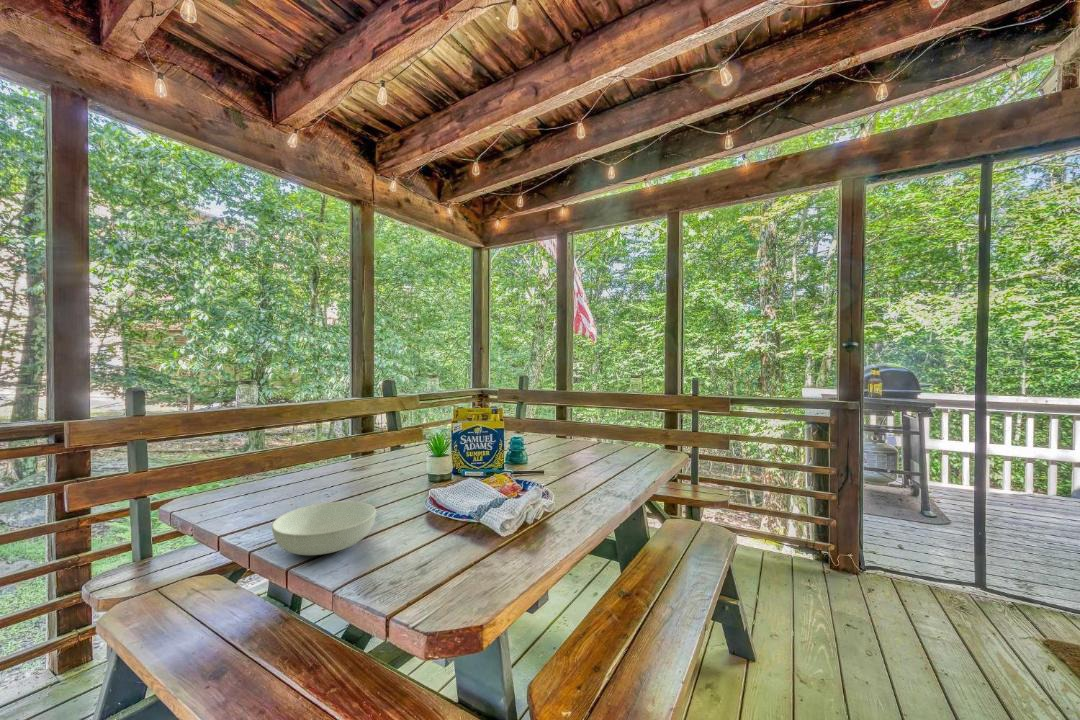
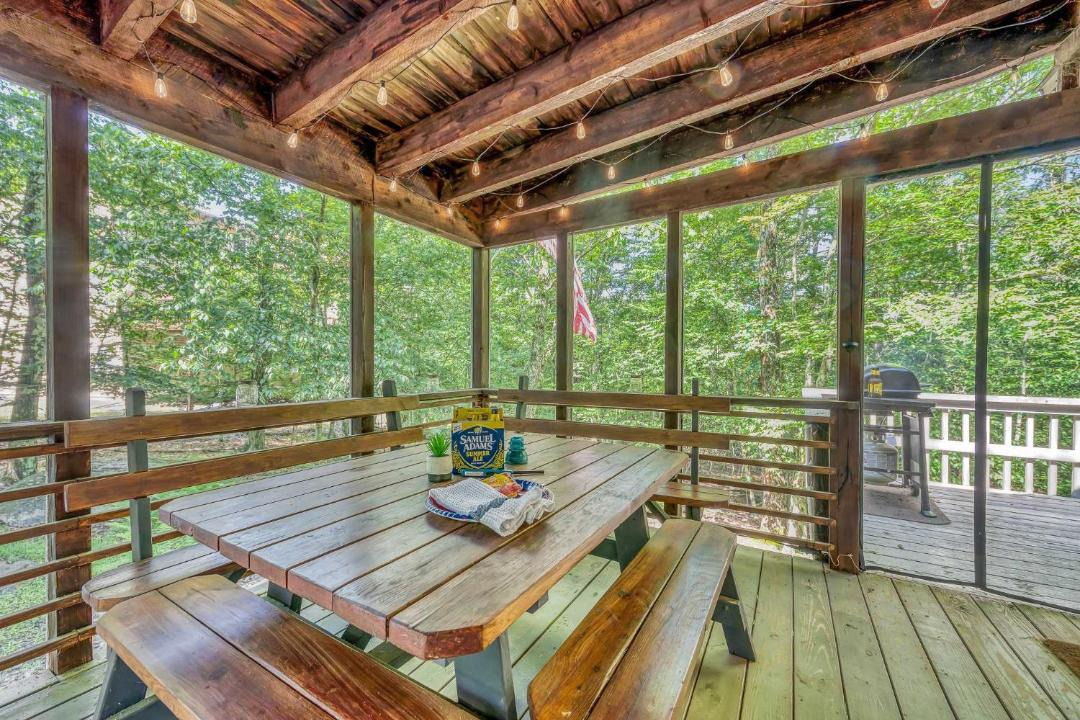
- serving bowl (326, 530)
